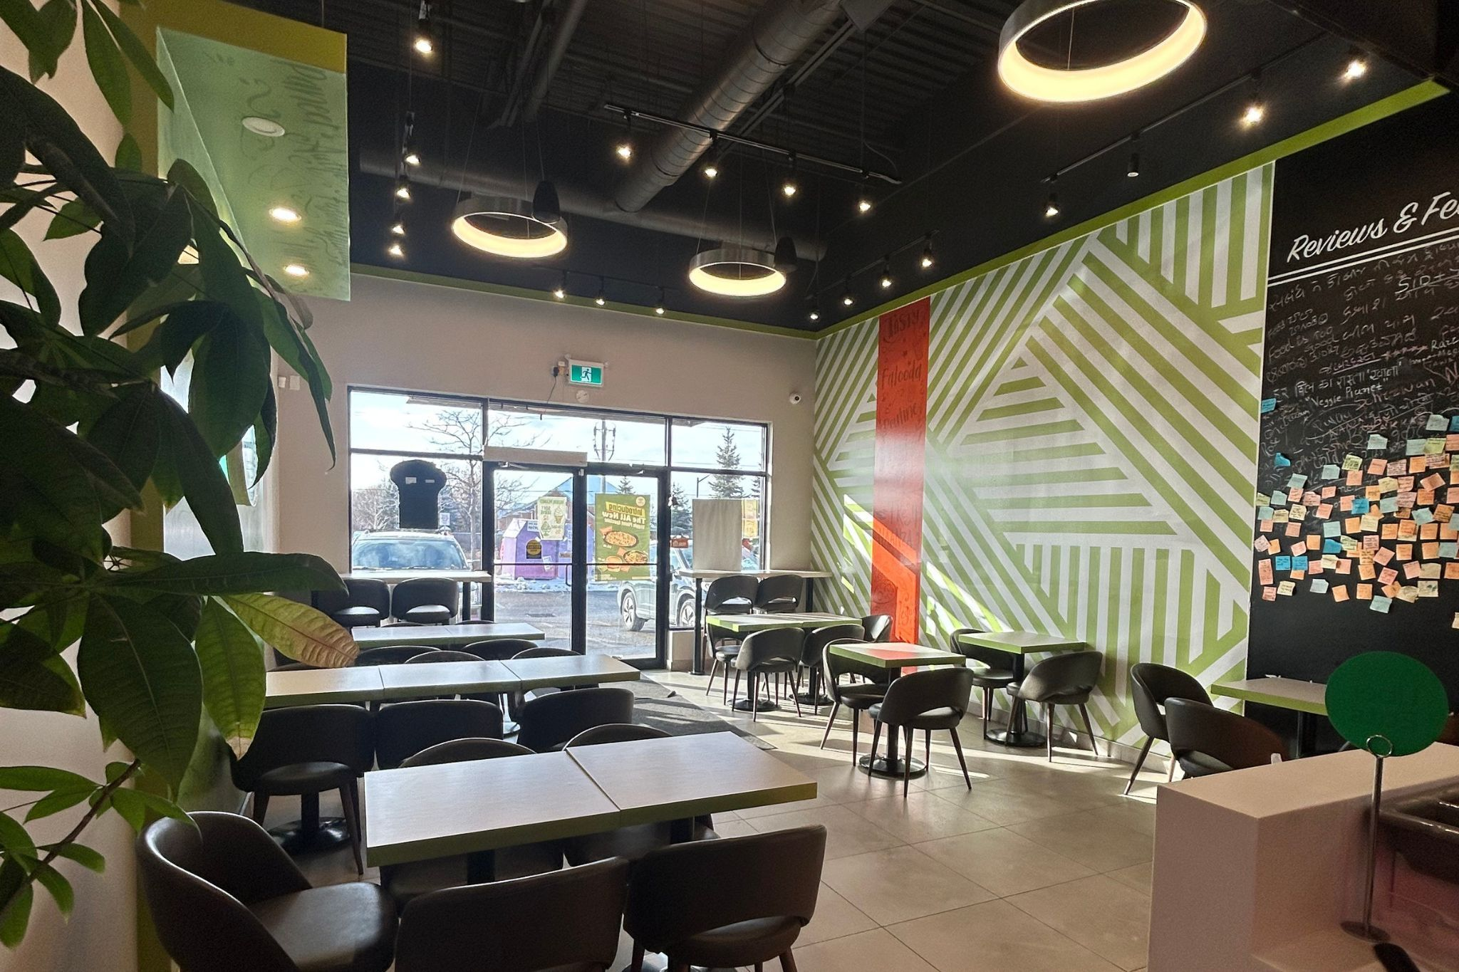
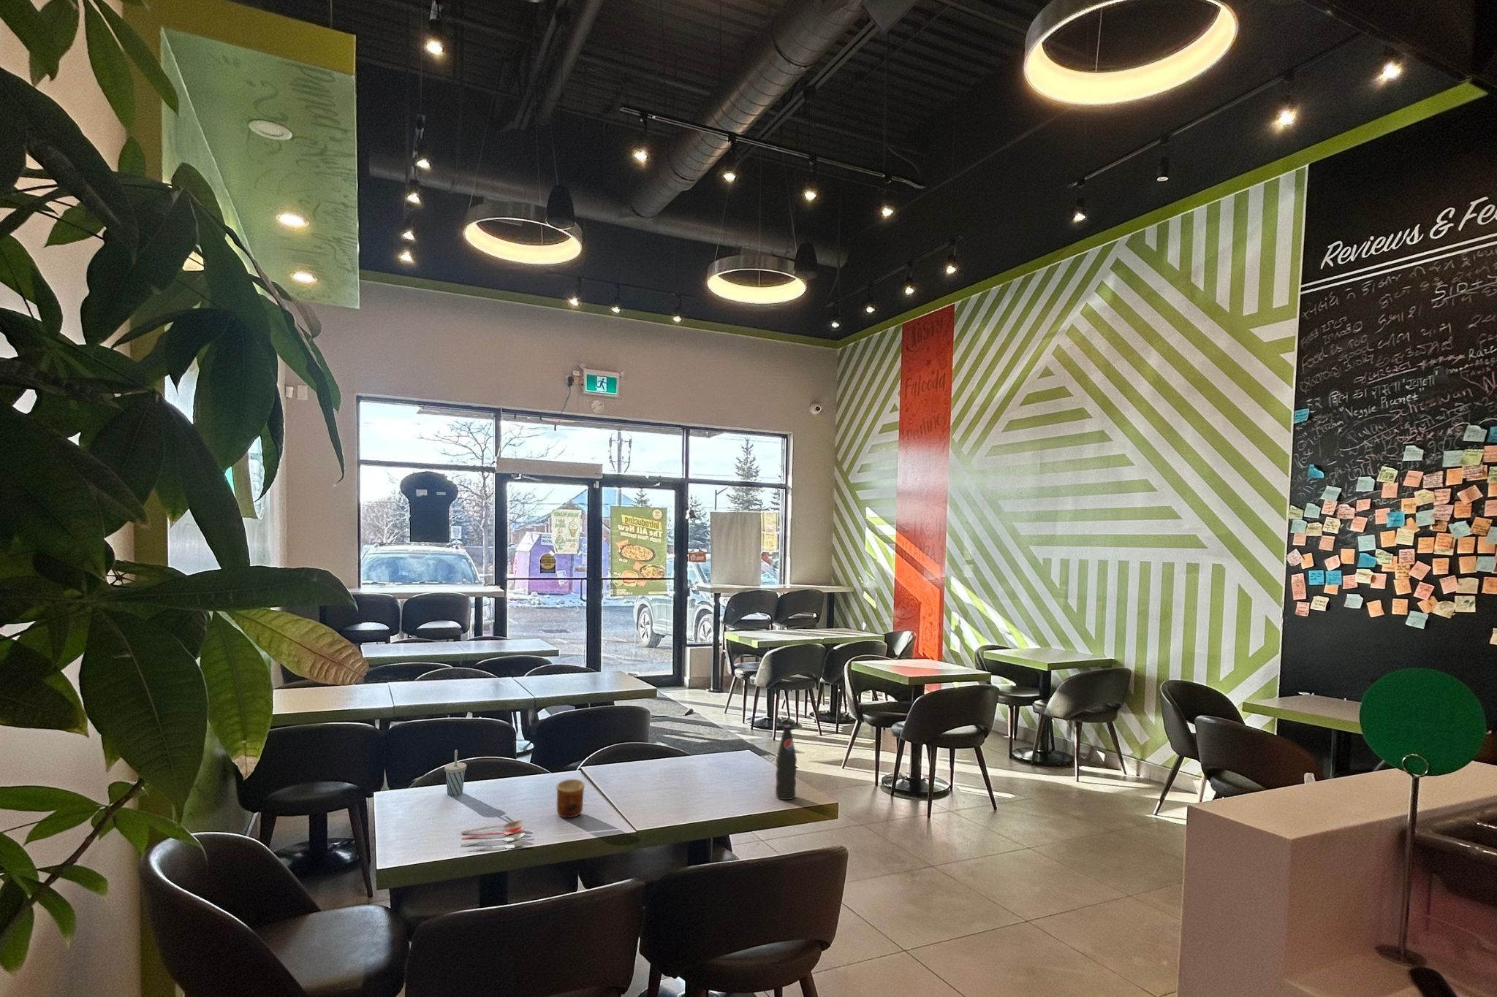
+ bottle (786, 761)
+ cup (455, 771)
+ cup (570, 799)
+ cooking utensil (493, 839)
